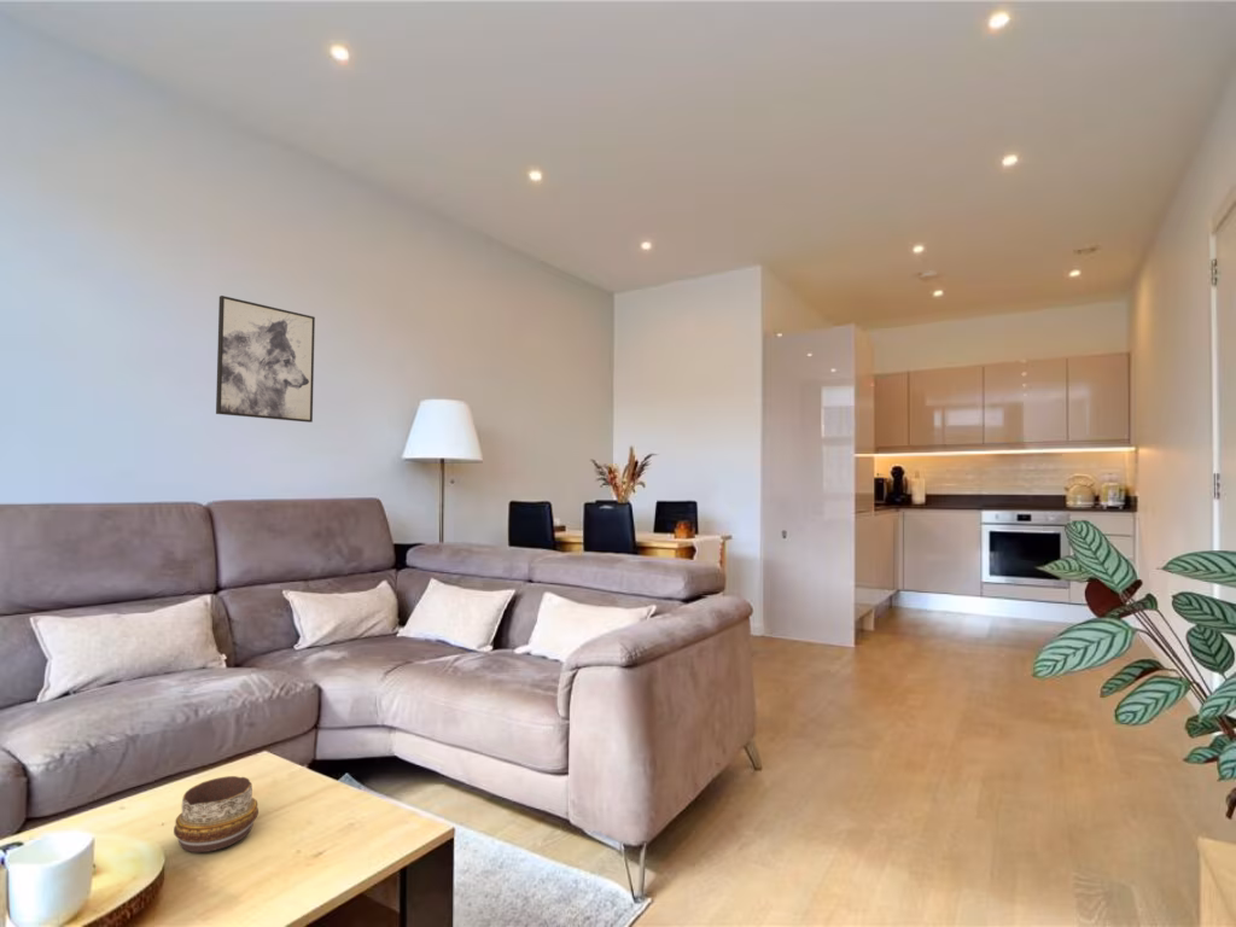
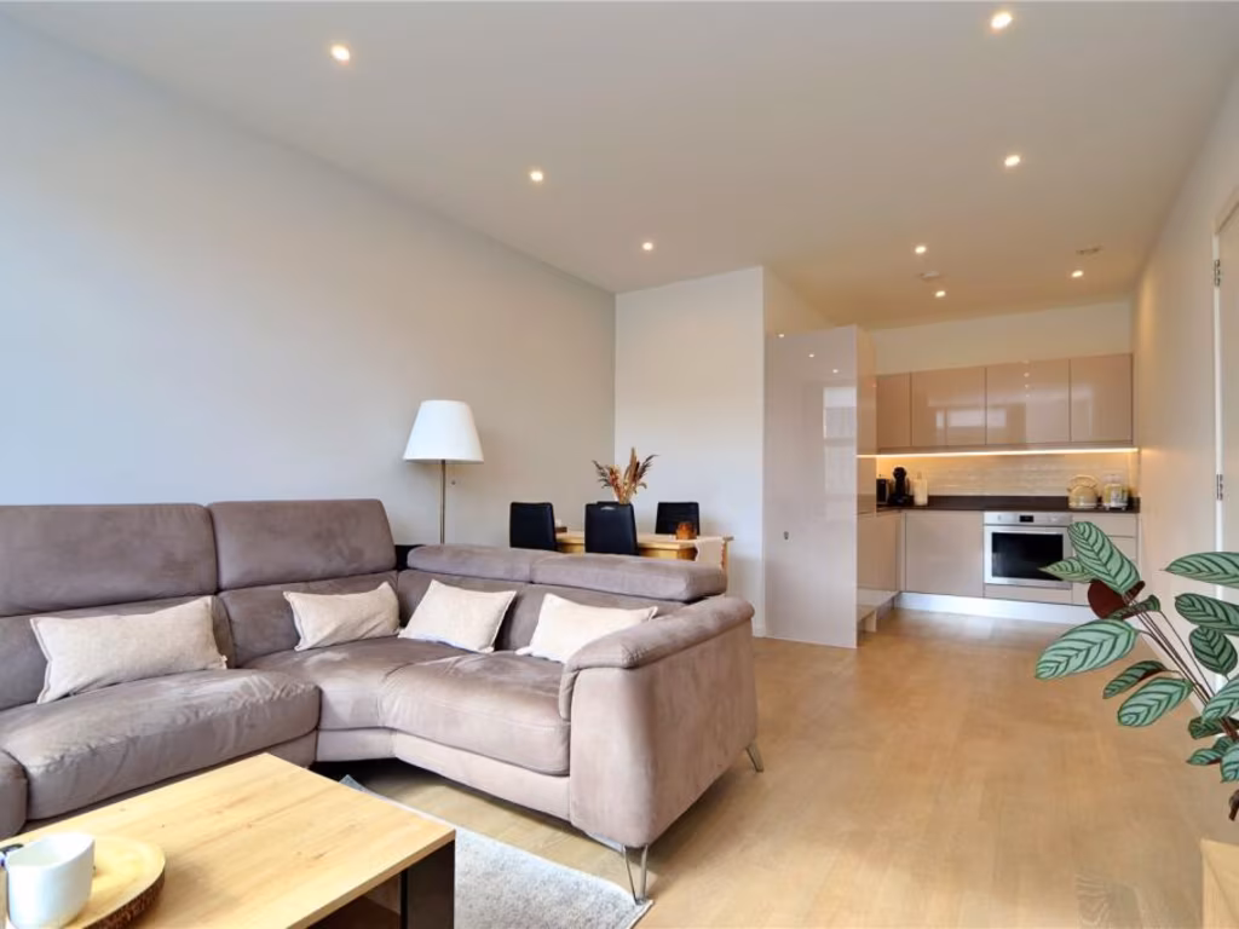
- wall art (268, 362)
- decorative bowl (217, 814)
